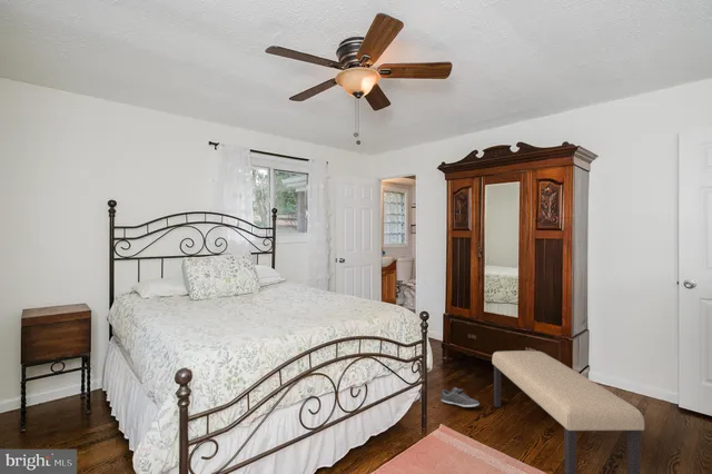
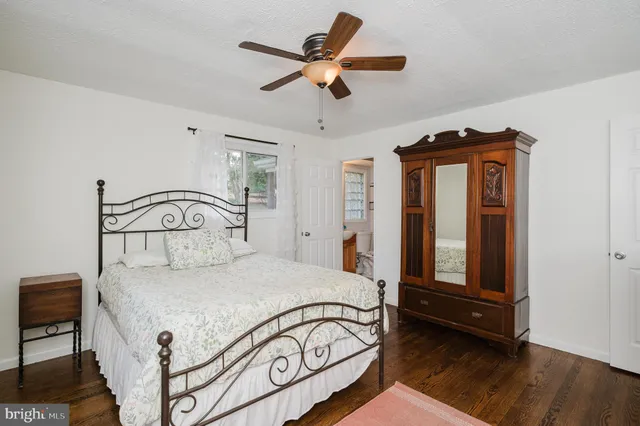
- shoe (459, 397)
- bench (552, 405)
